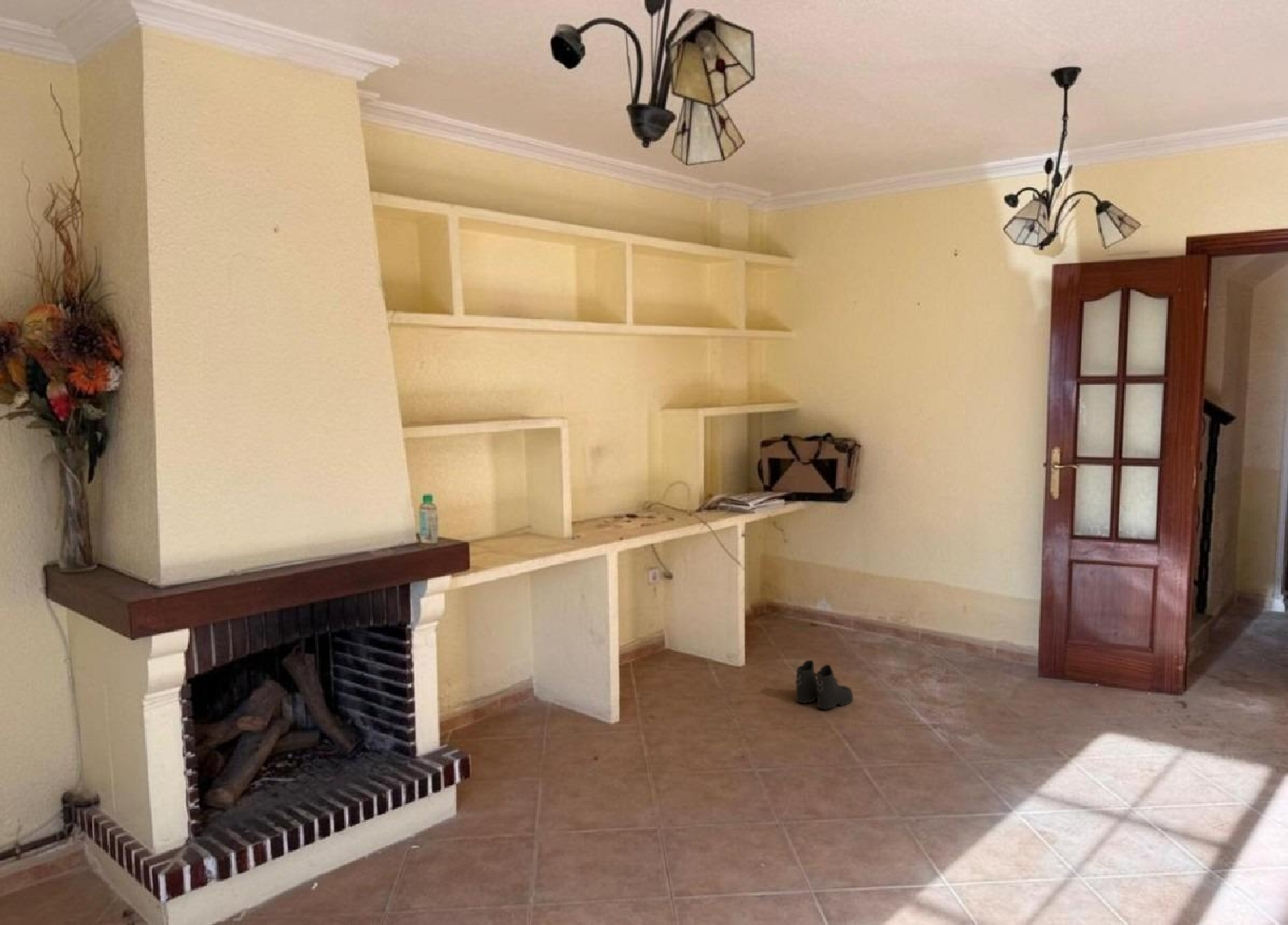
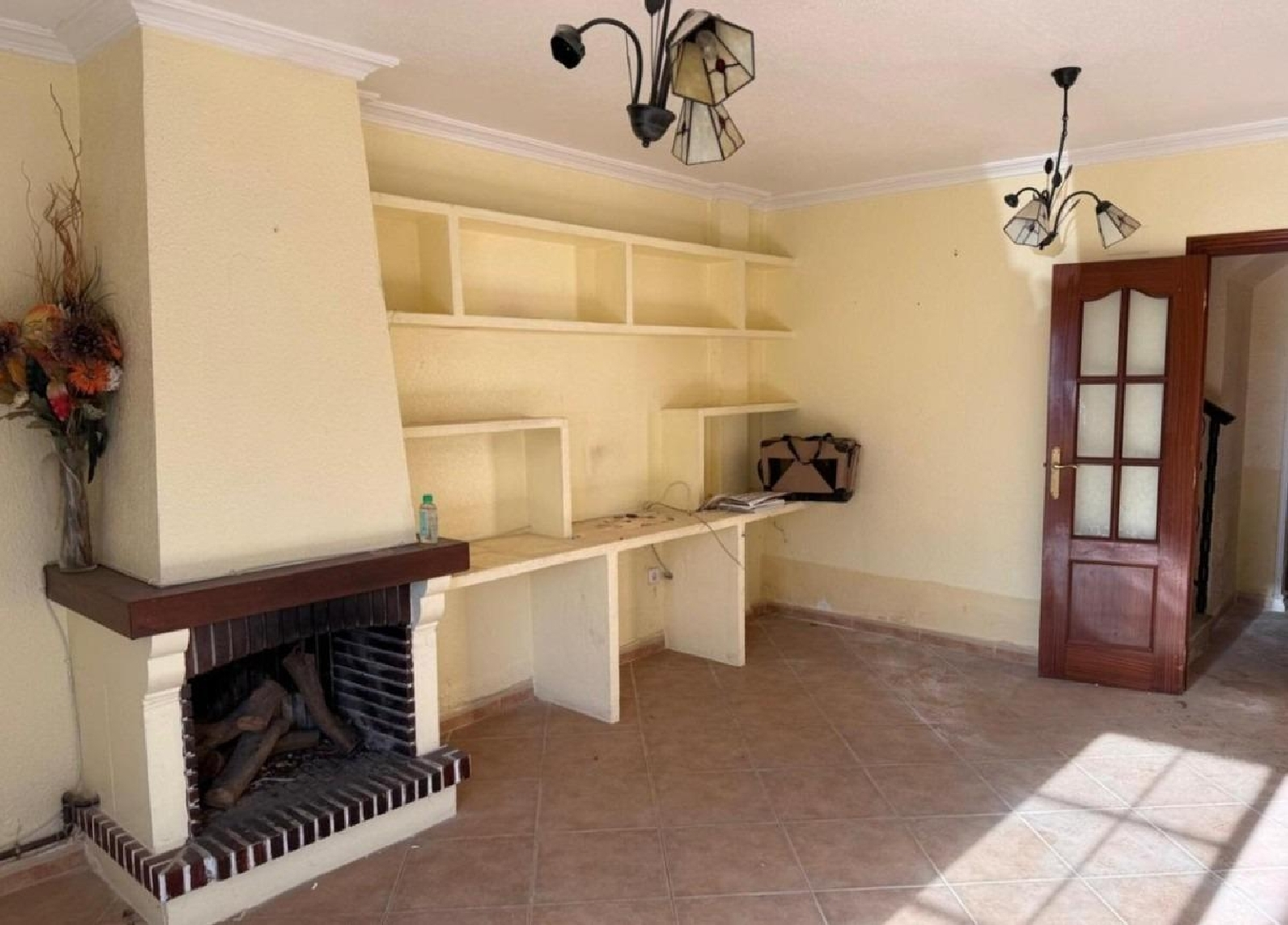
- boots (823, 680)
